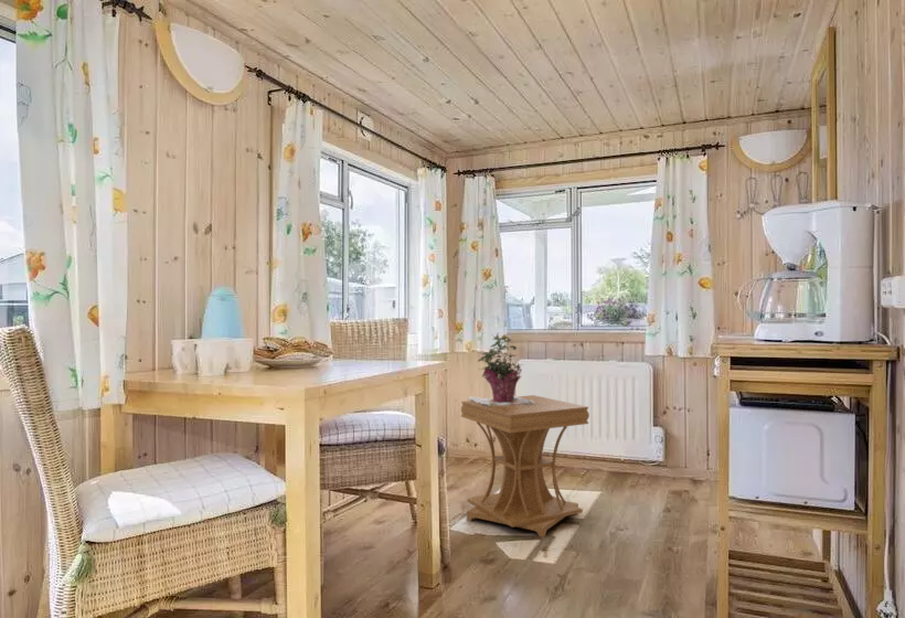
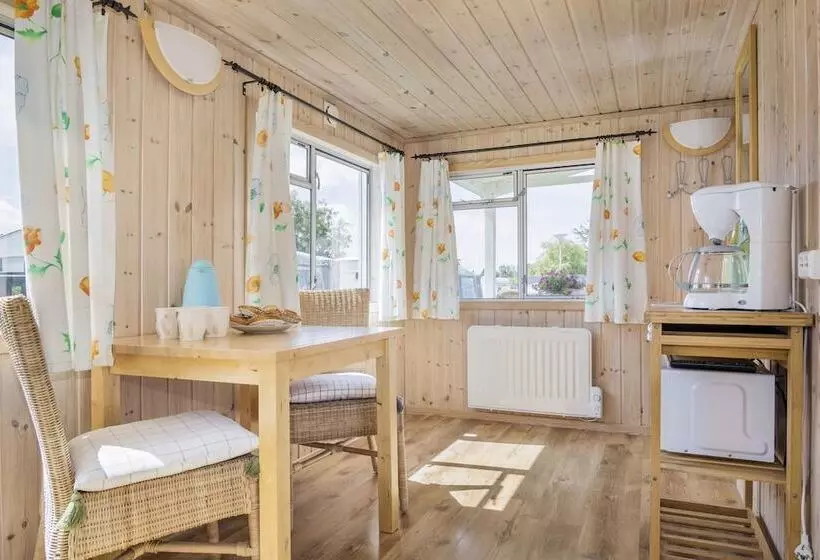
- potted flower (500, 366)
- side table (523, 460)
